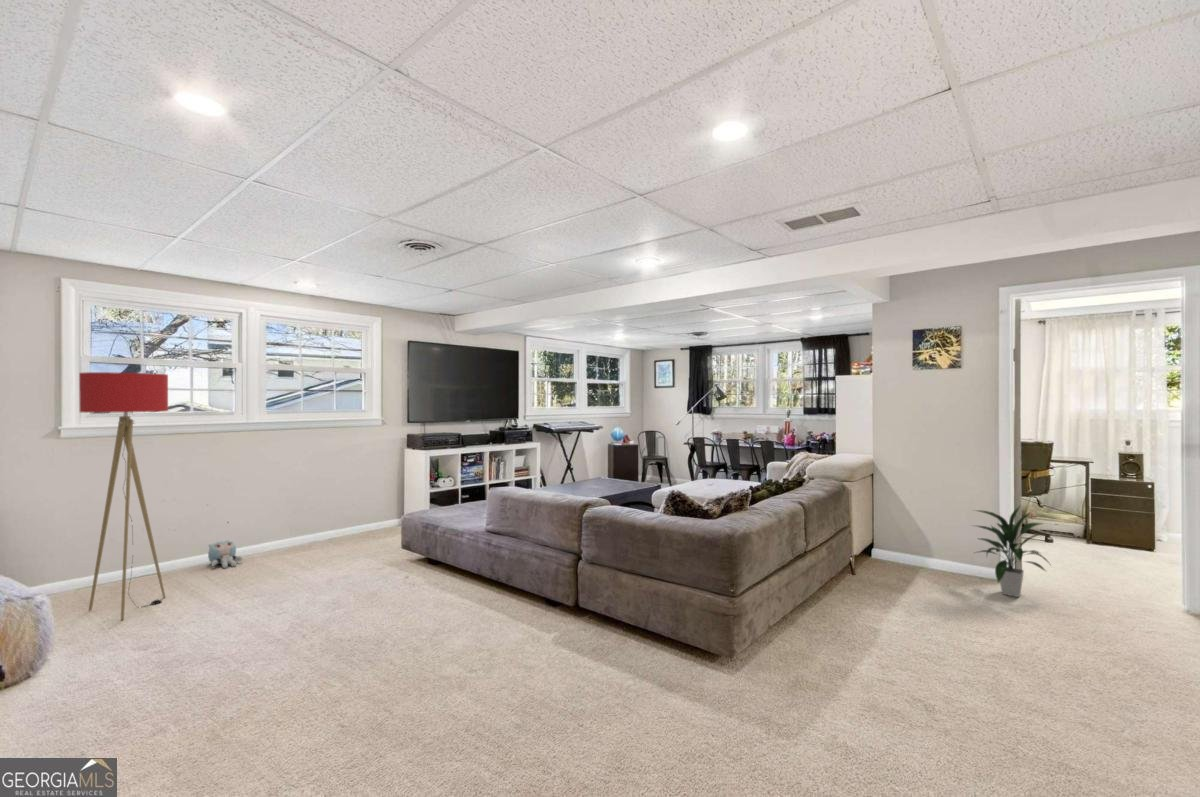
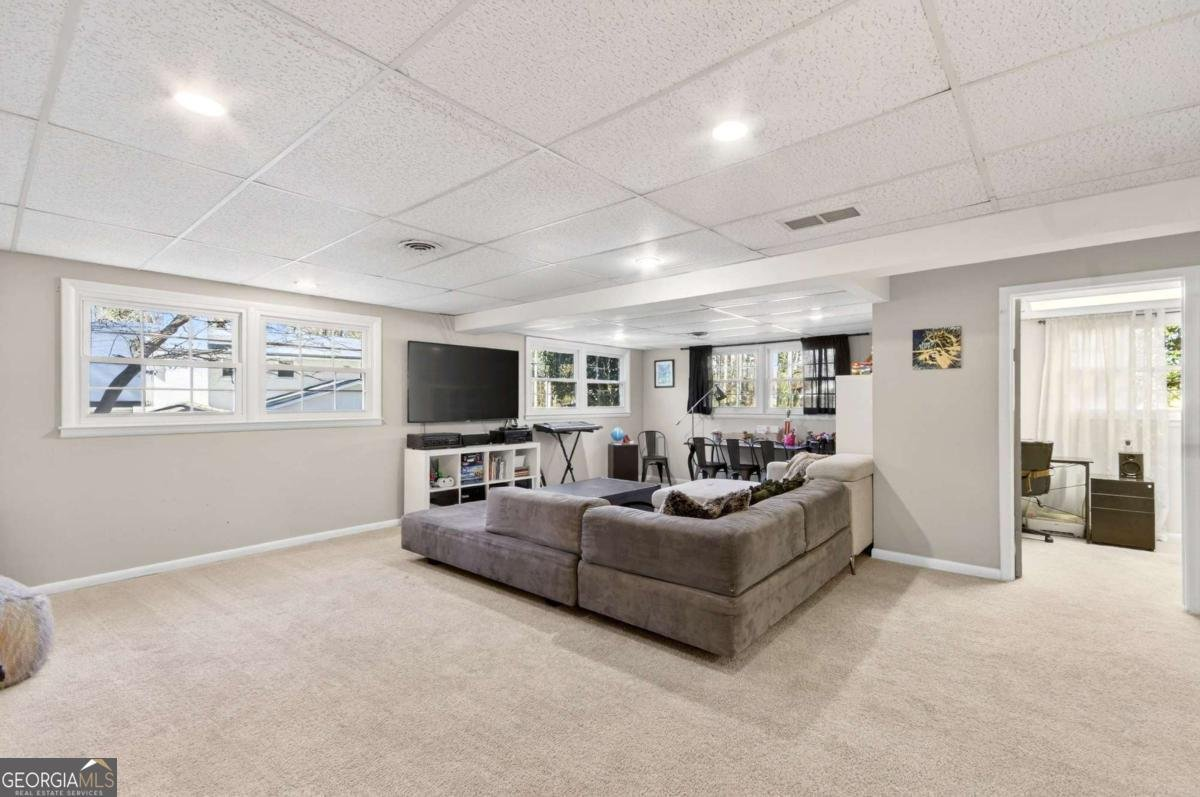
- plush toy (224, 553)
- floor lamp (126, 491)
- indoor plant (1007, 549)
